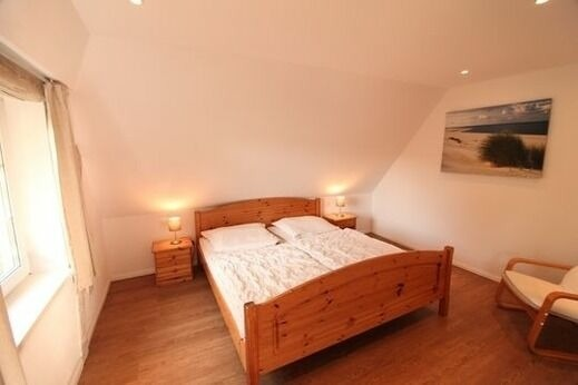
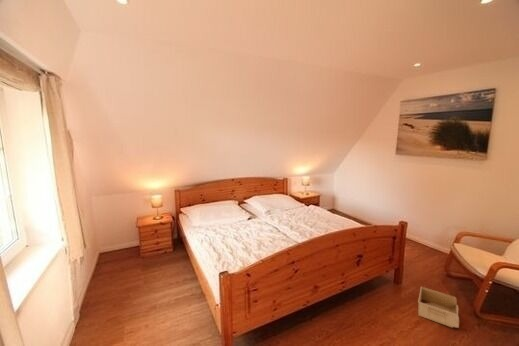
+ storage bin (438, 306)
